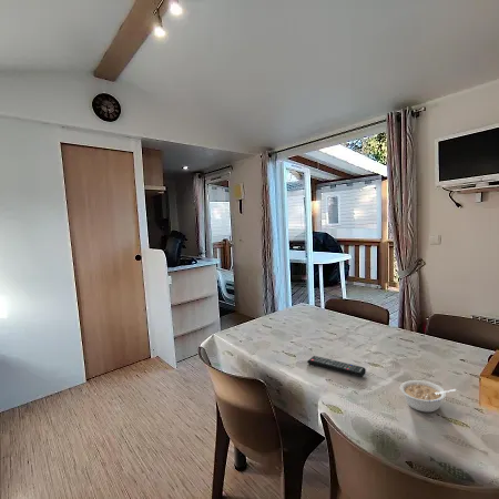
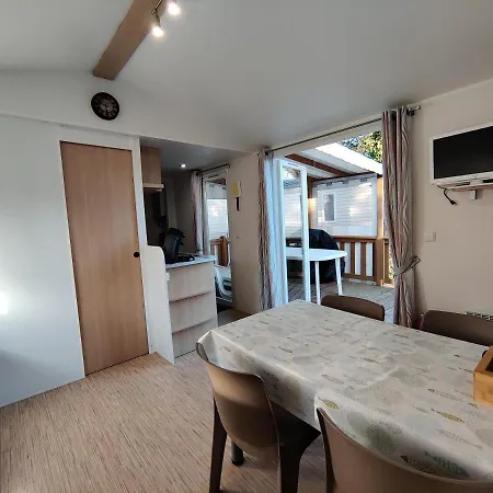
- legume (424, 395)
- remote control (335, 366)
